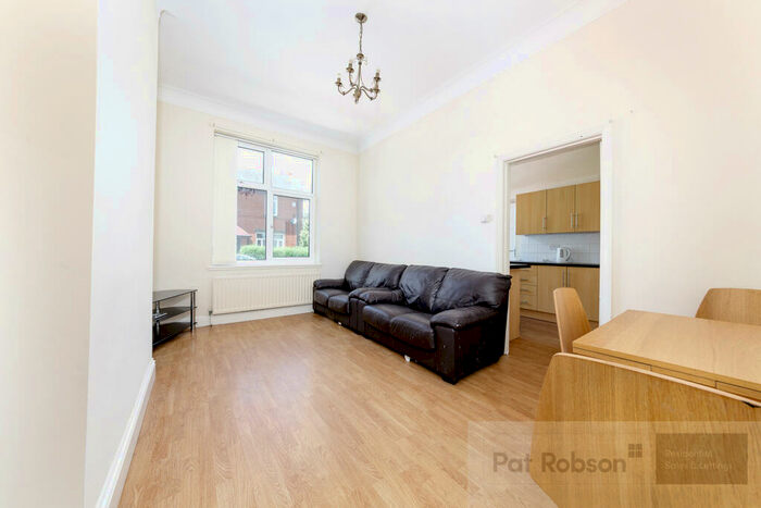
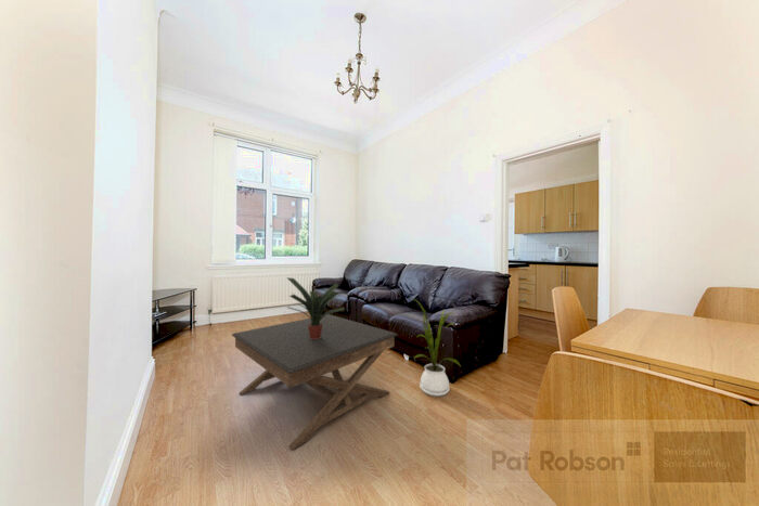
+ house plant (432, 343)
+ potted plant (313, 307)
+ coffee table (314, 363)
